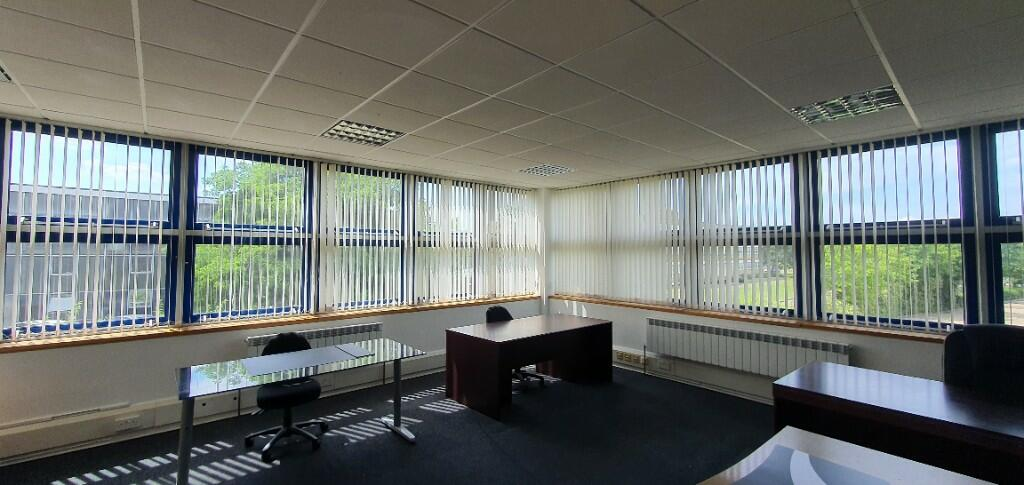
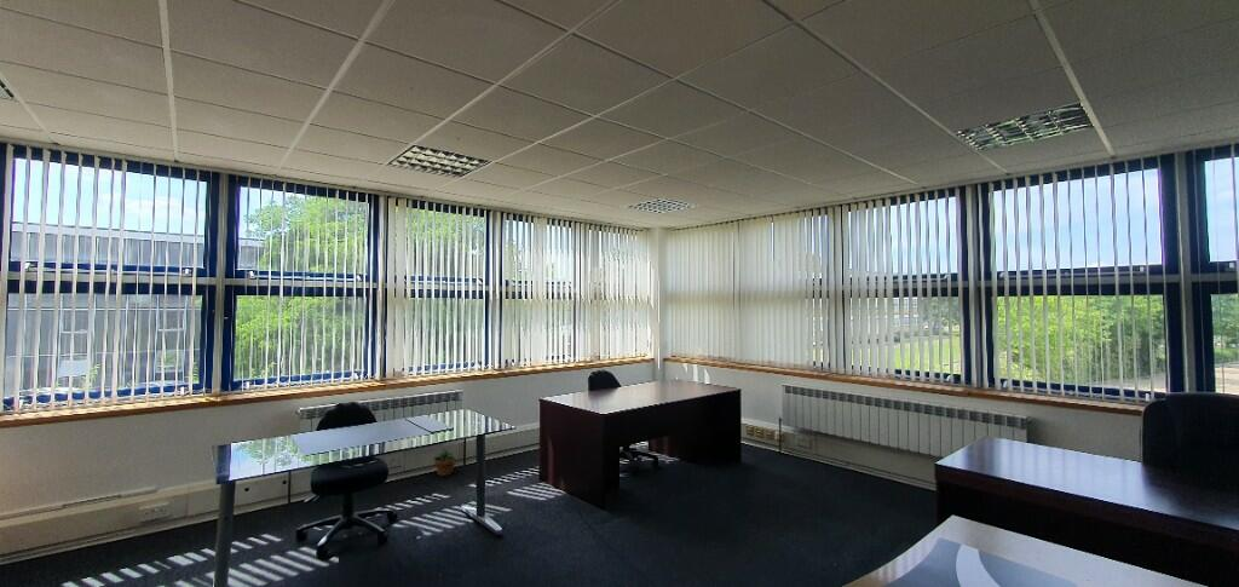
+ potted plant (445, 459)
